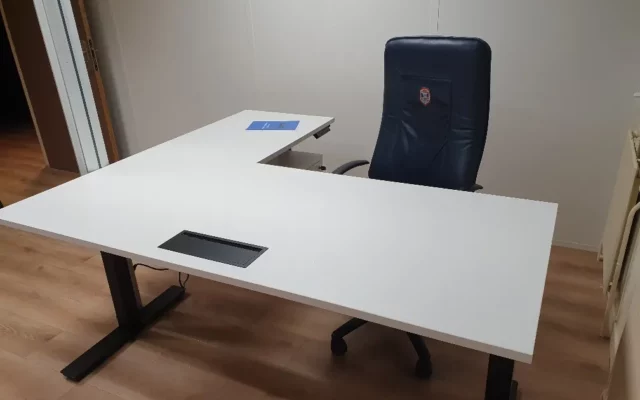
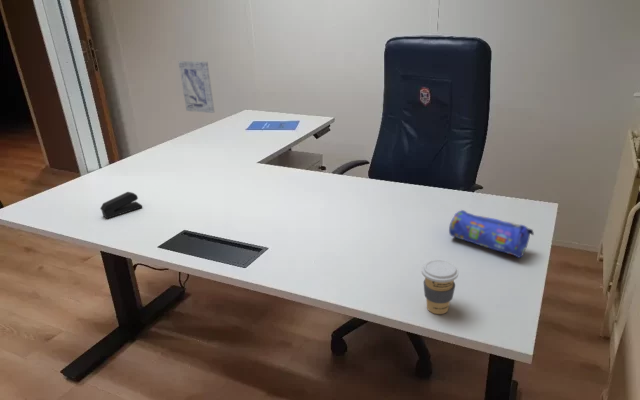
+ pencil case (489, 231)
+ stapler (120, 203)
+ coffee cup (438, 287)
+ wall art (196, 87)
